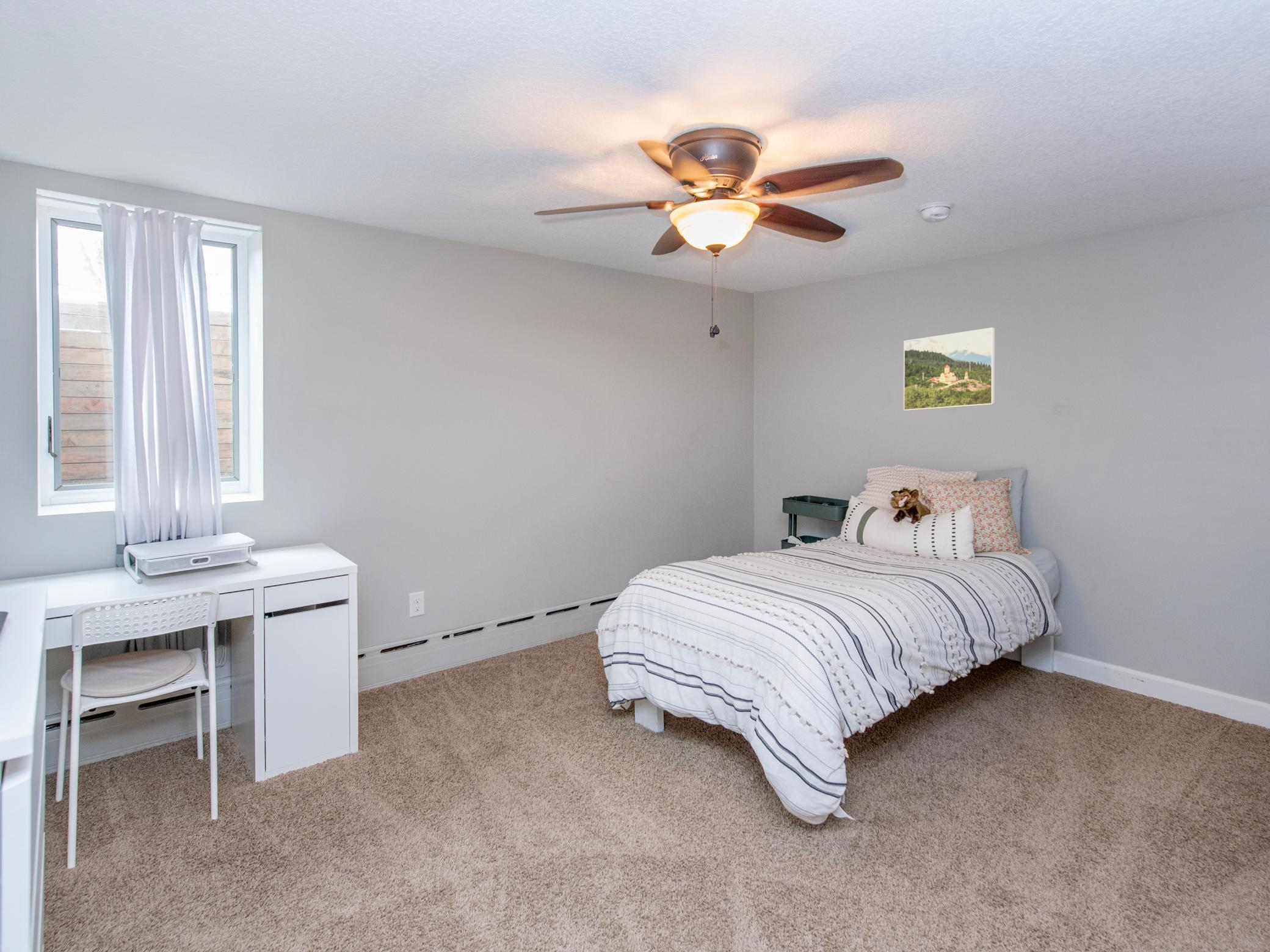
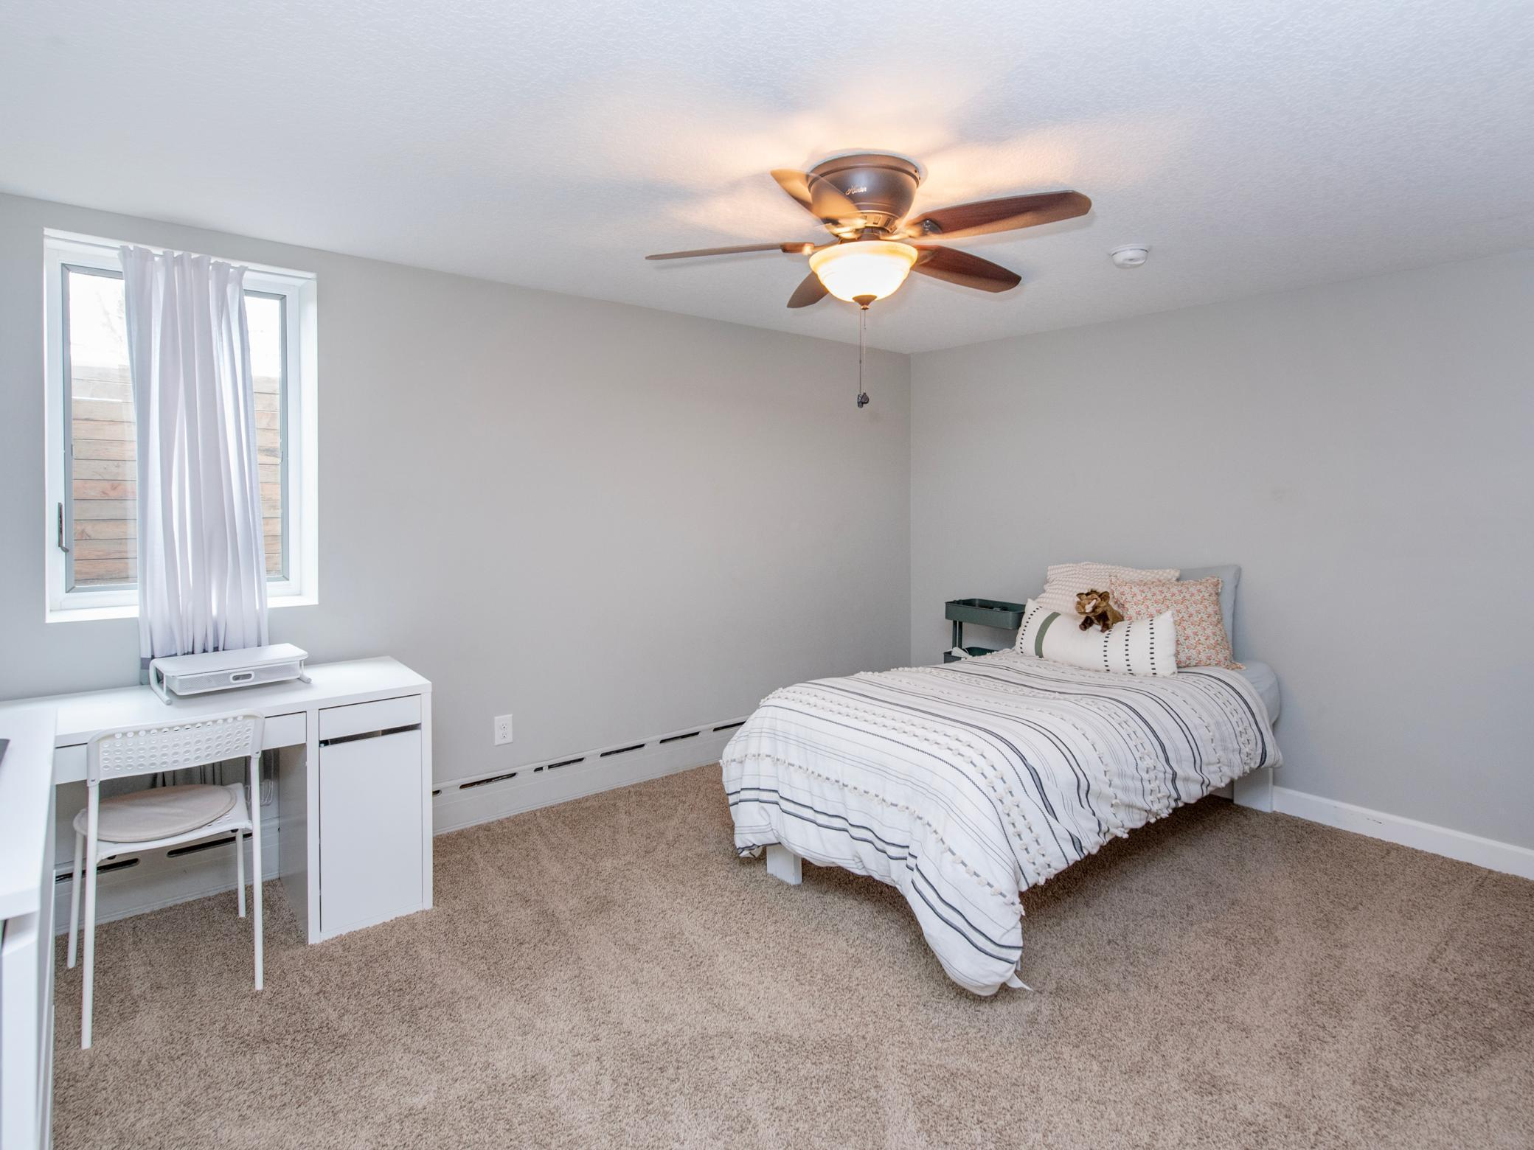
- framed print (947, 371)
